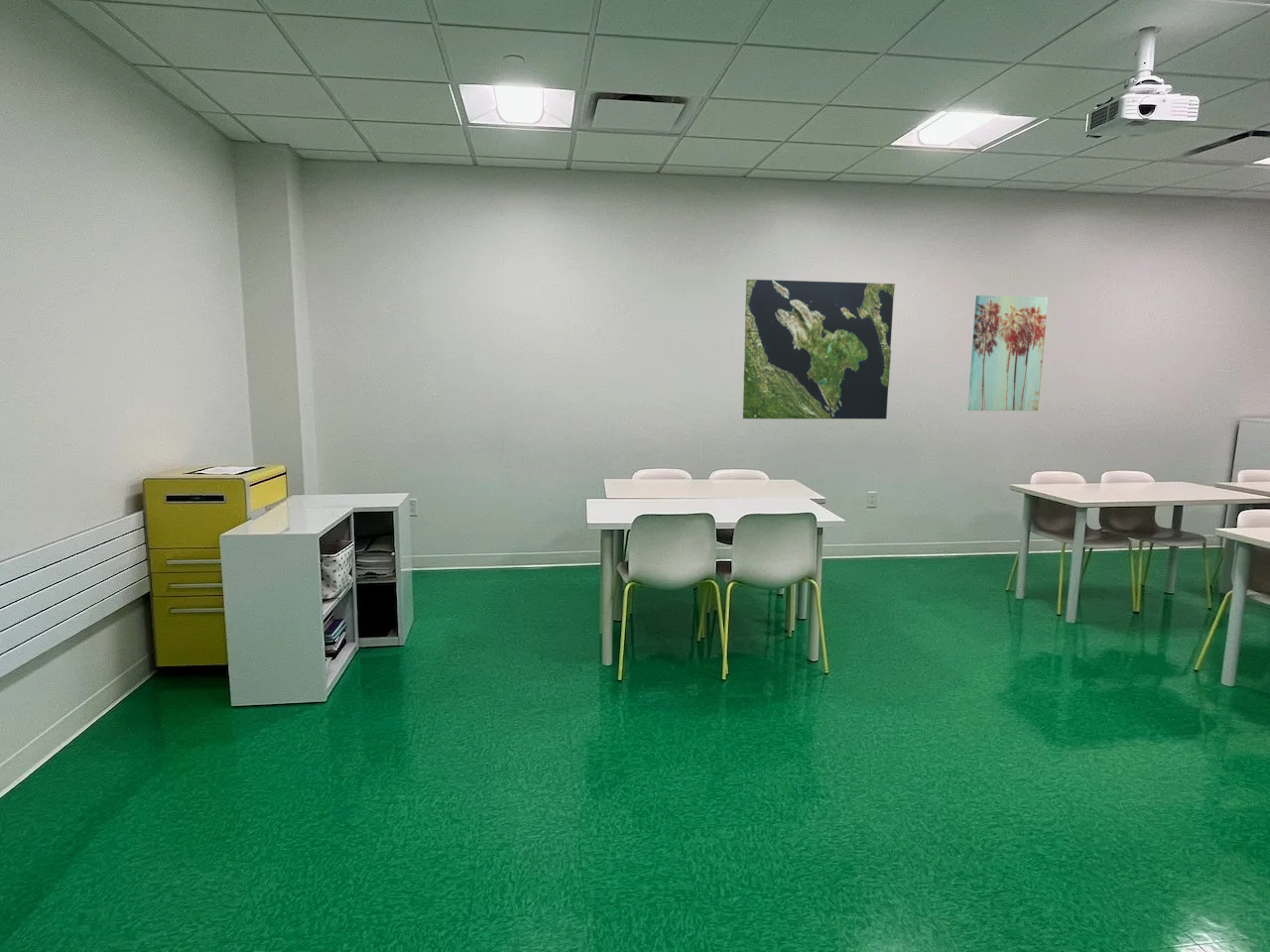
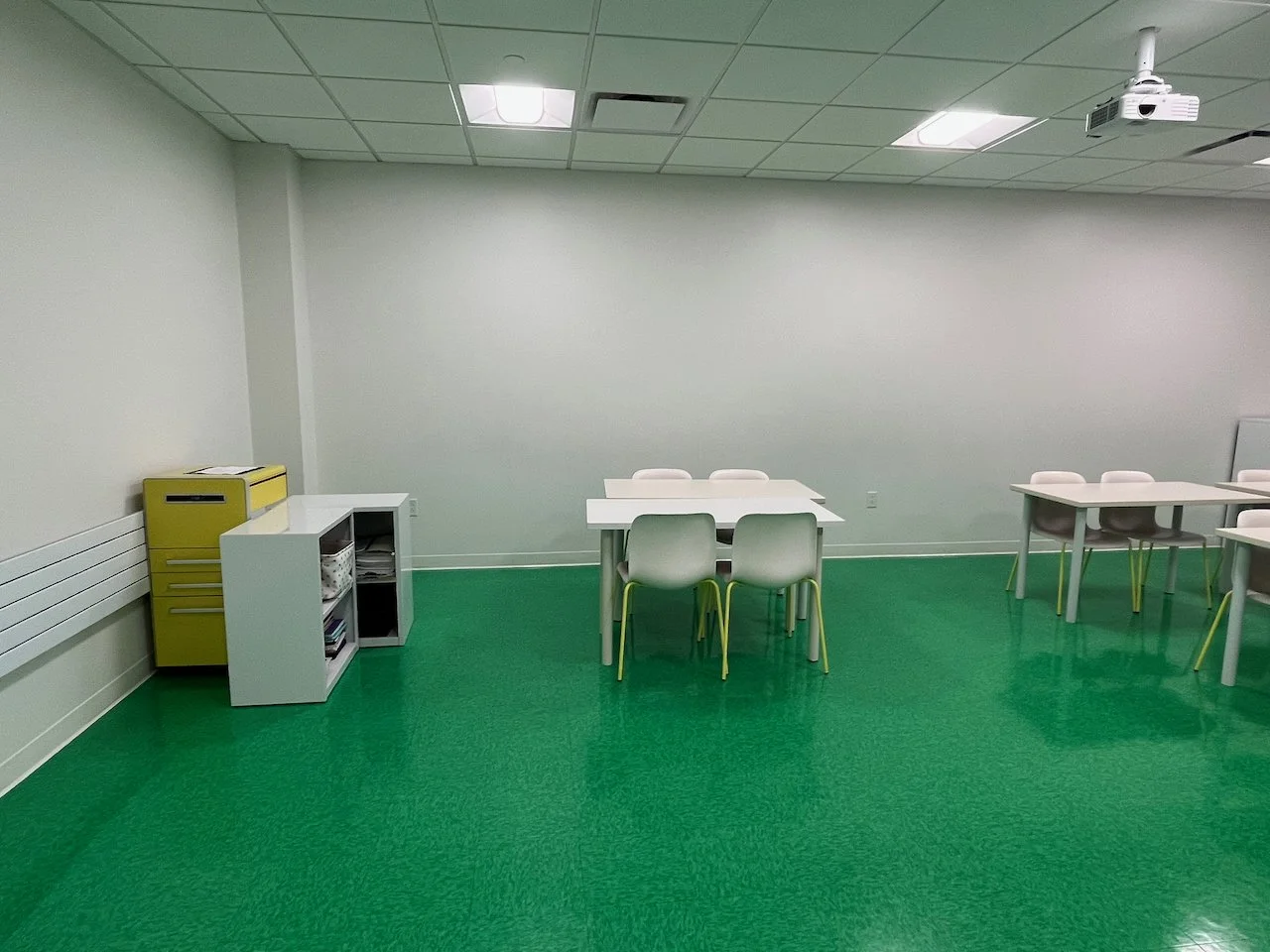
- world map (819, 350)
- wall art (1007, 354)
